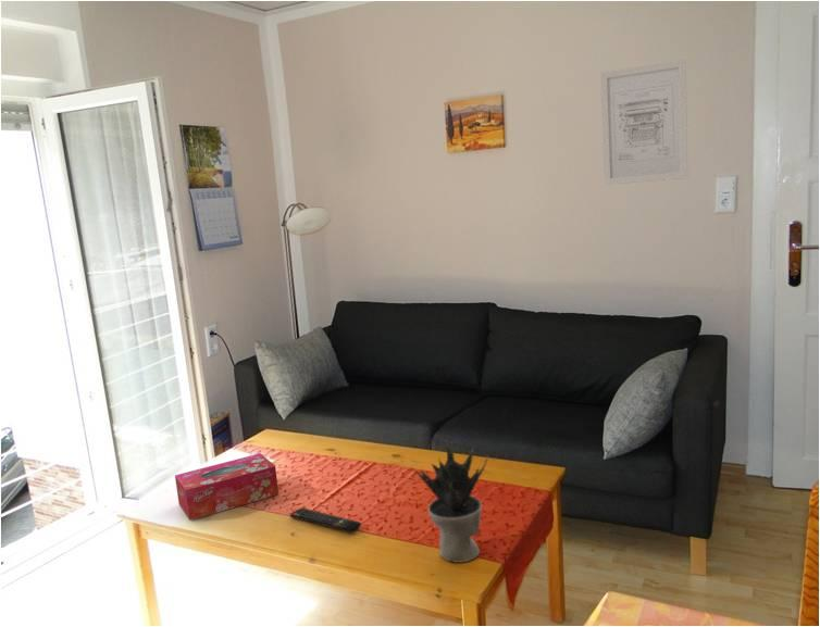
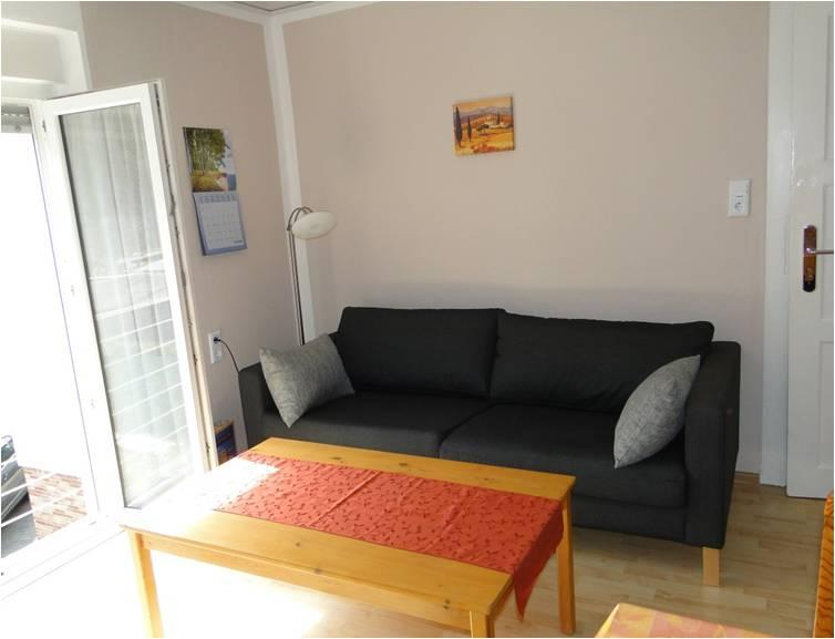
- remote control (324, 519)
- potted plant (458, 500)
- tissue box (226, 485)
- wall art (643, 124)
